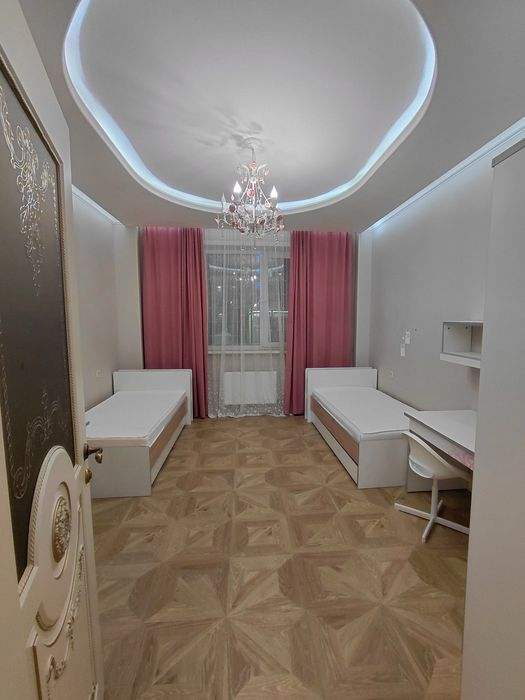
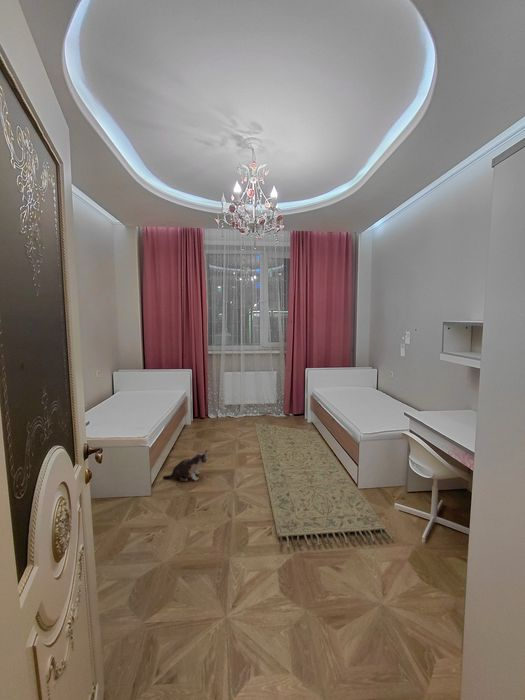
+ rug (297, 456)
+ plush toy (186, 464)
